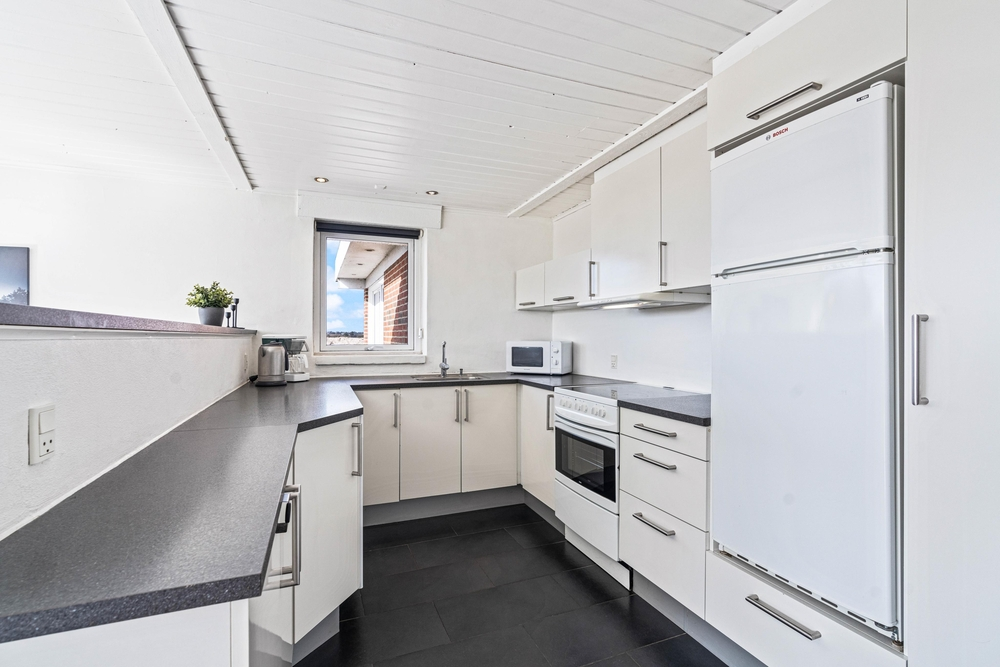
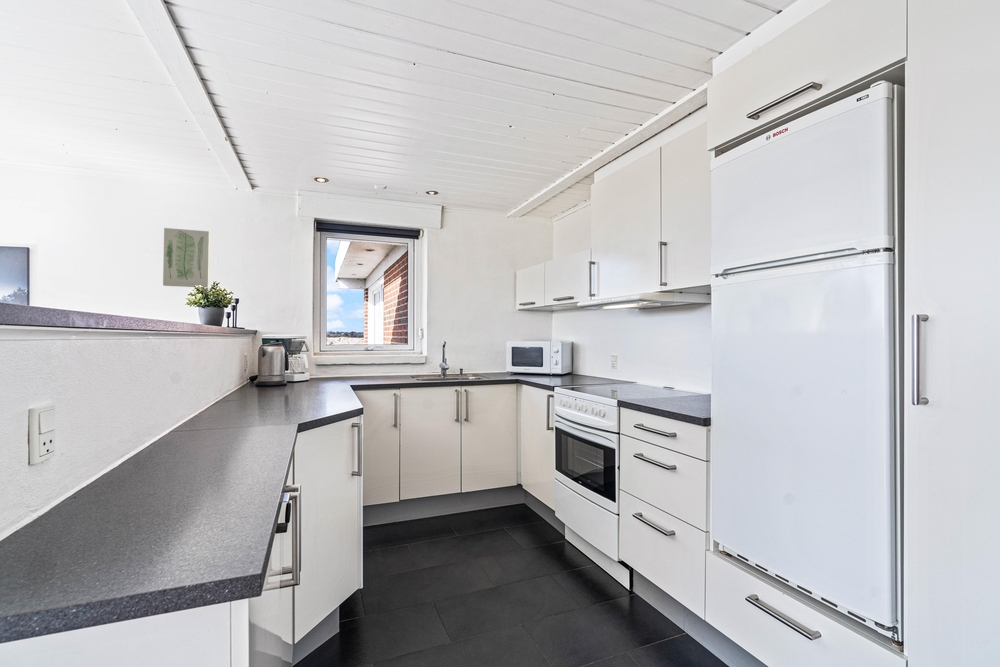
+ wall art (187, 258)
